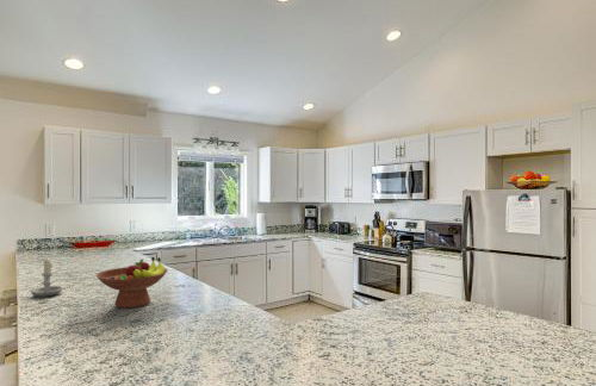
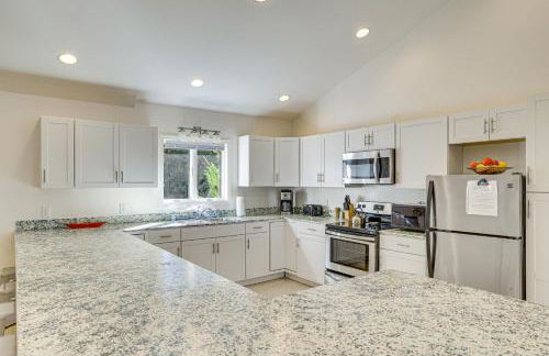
- fruit bowl (132, 281)
- candle (46, 275)
